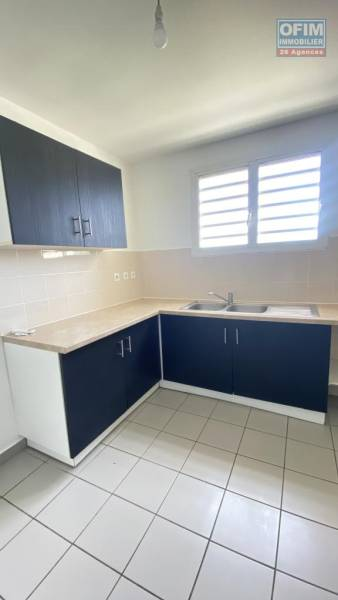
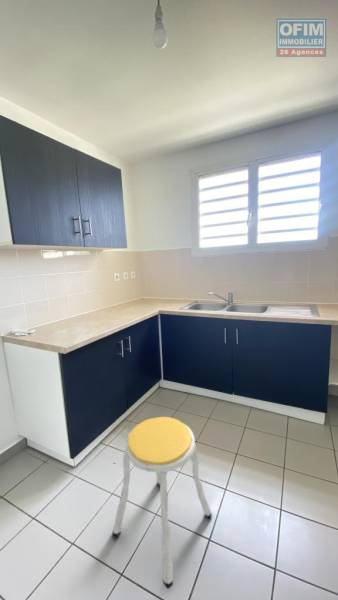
+ stool (165, 485)
